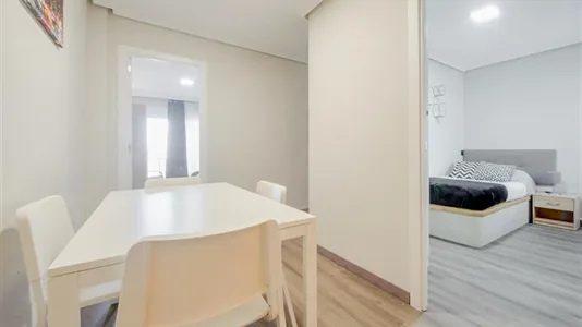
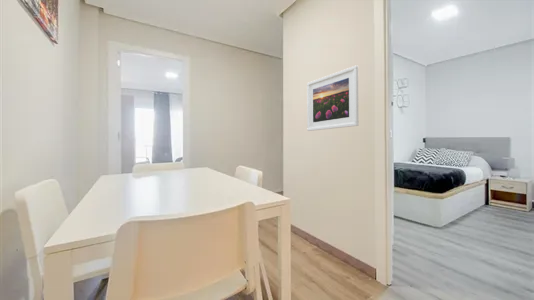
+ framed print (329, 102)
